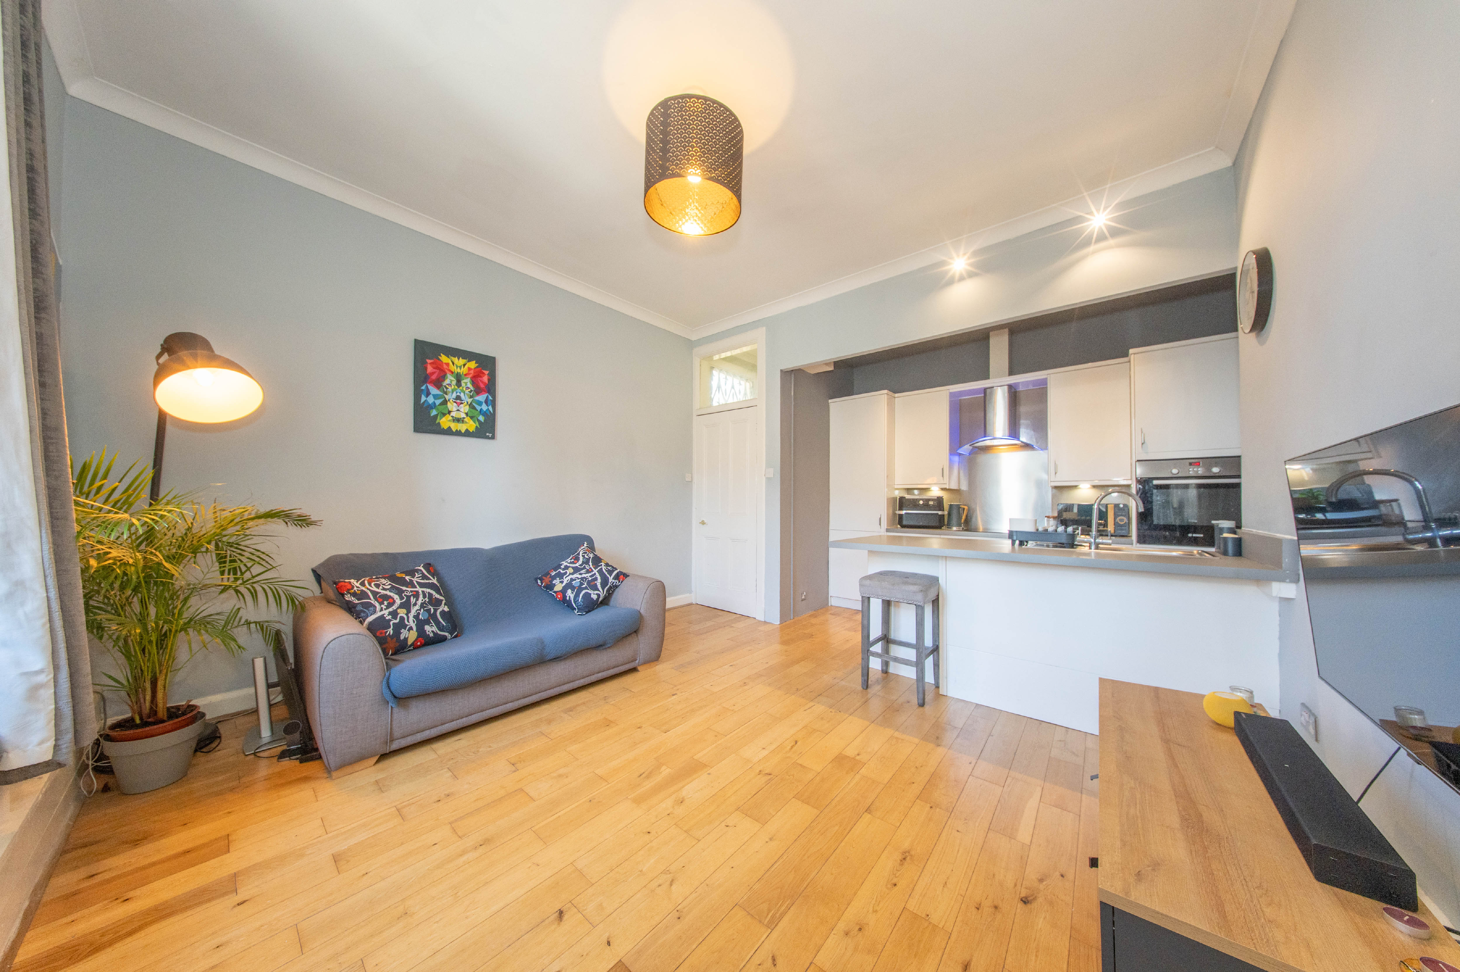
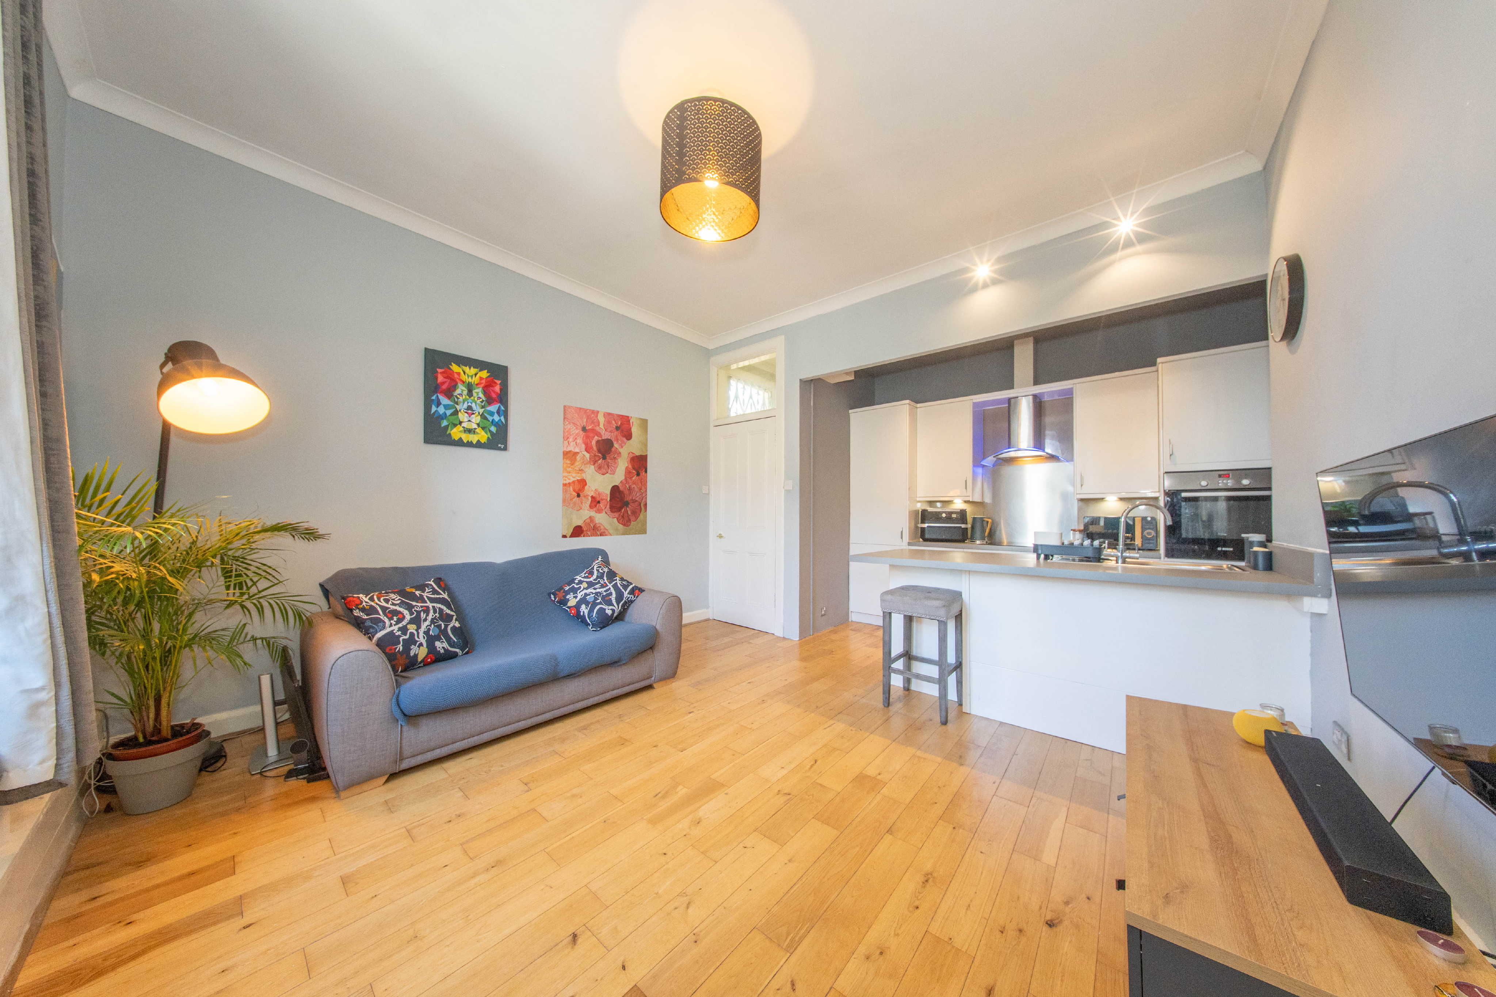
+ wall art (607, 474)
